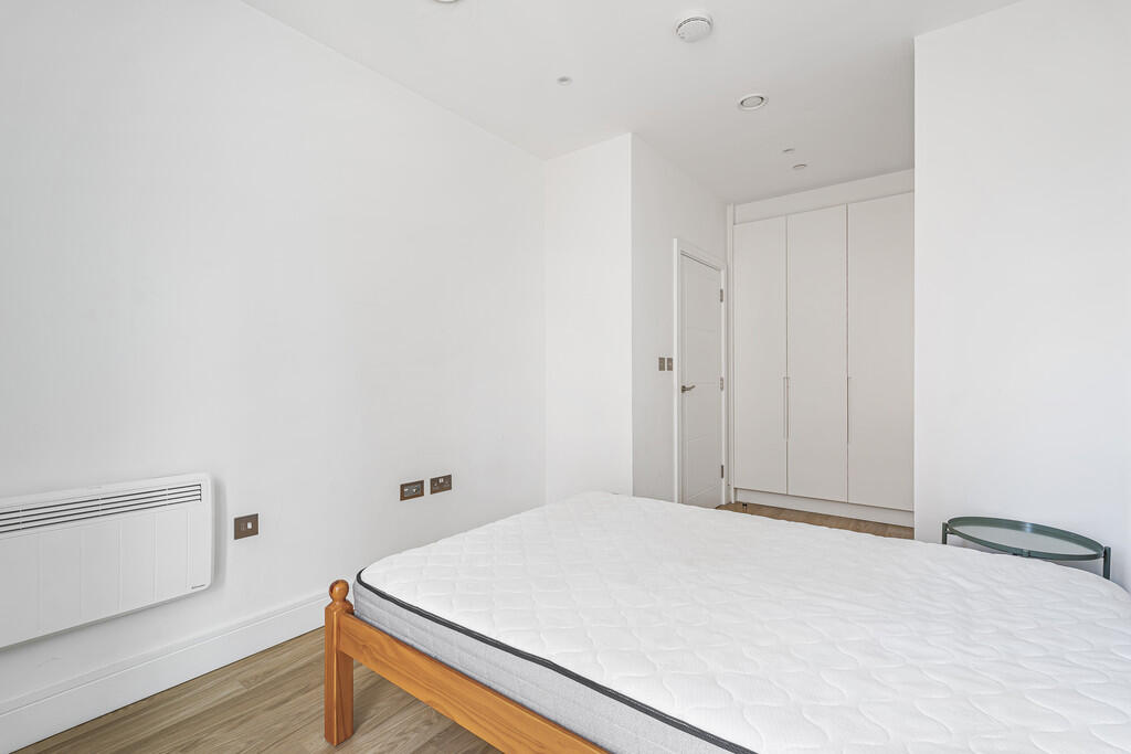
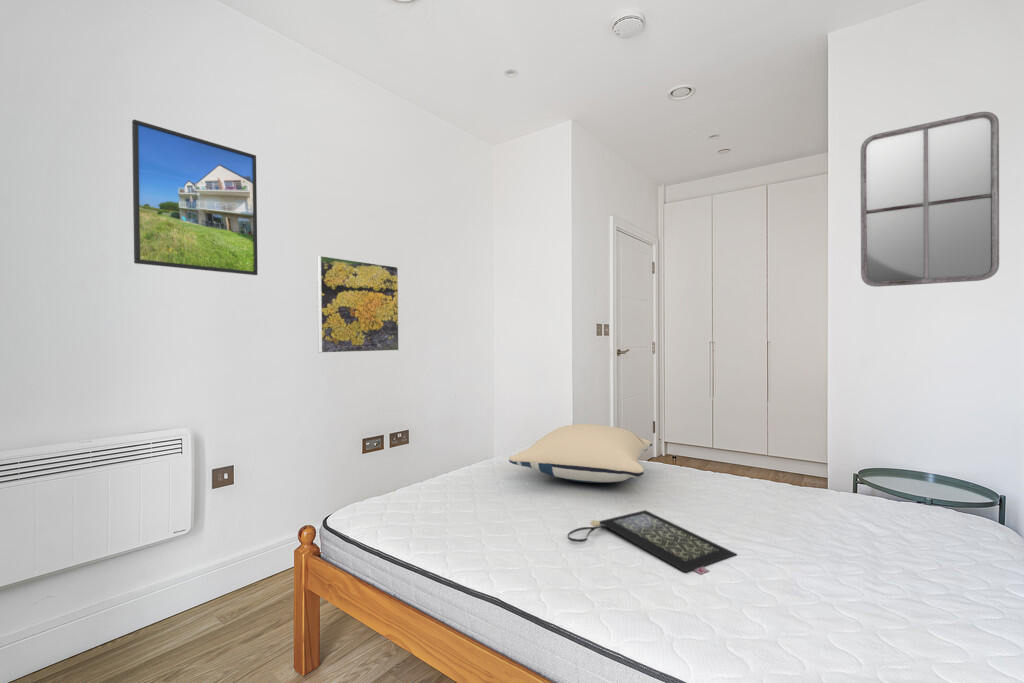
+ pillow (586, 451)
+ home mirror (925, 204)
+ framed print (200, 204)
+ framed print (361, 306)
+ clutch bag (655, 534)
